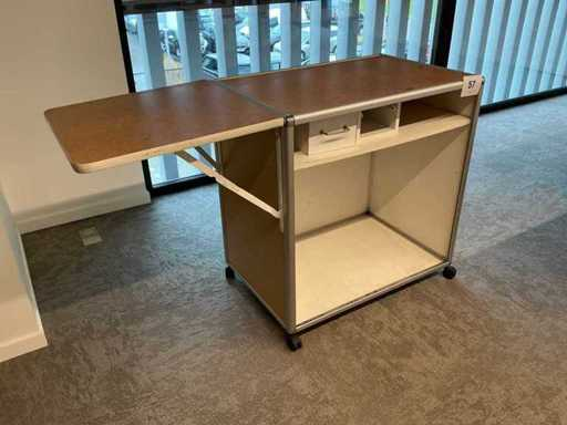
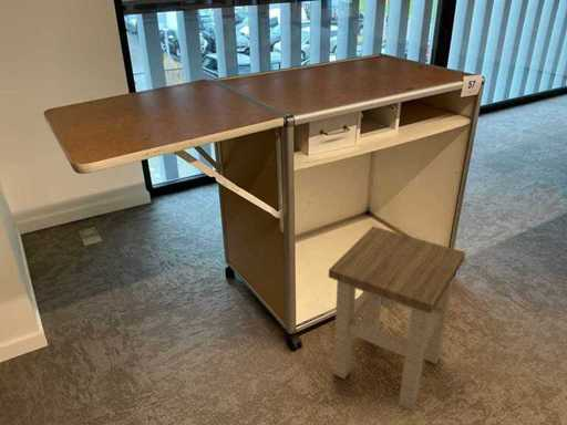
+ stool (379, 315)
